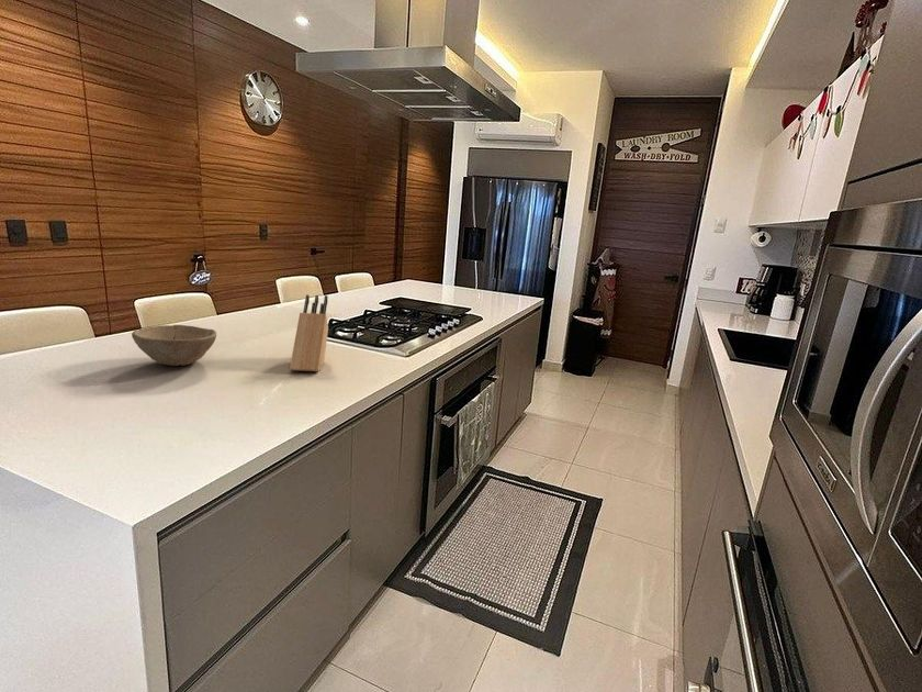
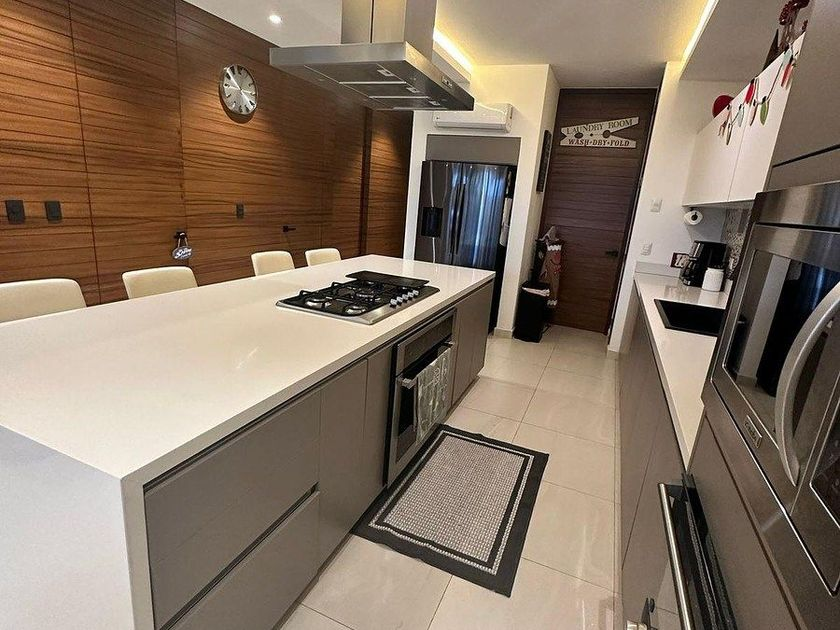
- bowl (177, 347)
- knife block (311, 330)
